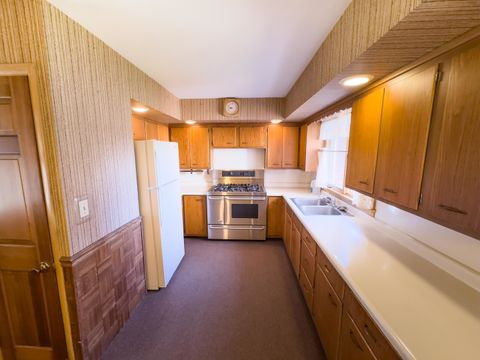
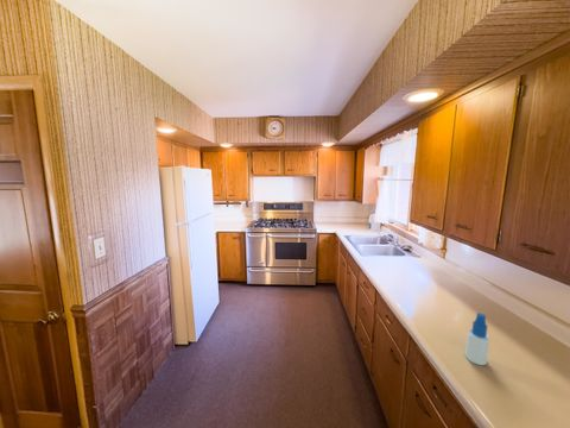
+ spray bottle (477, 336)
